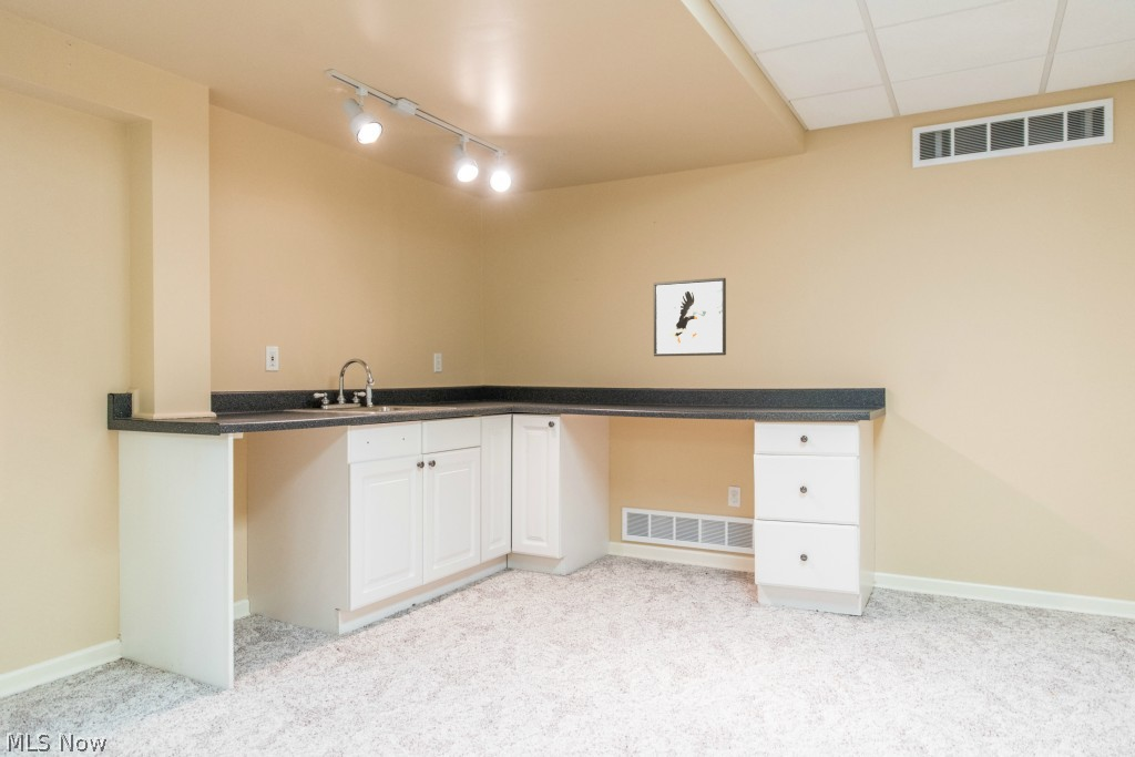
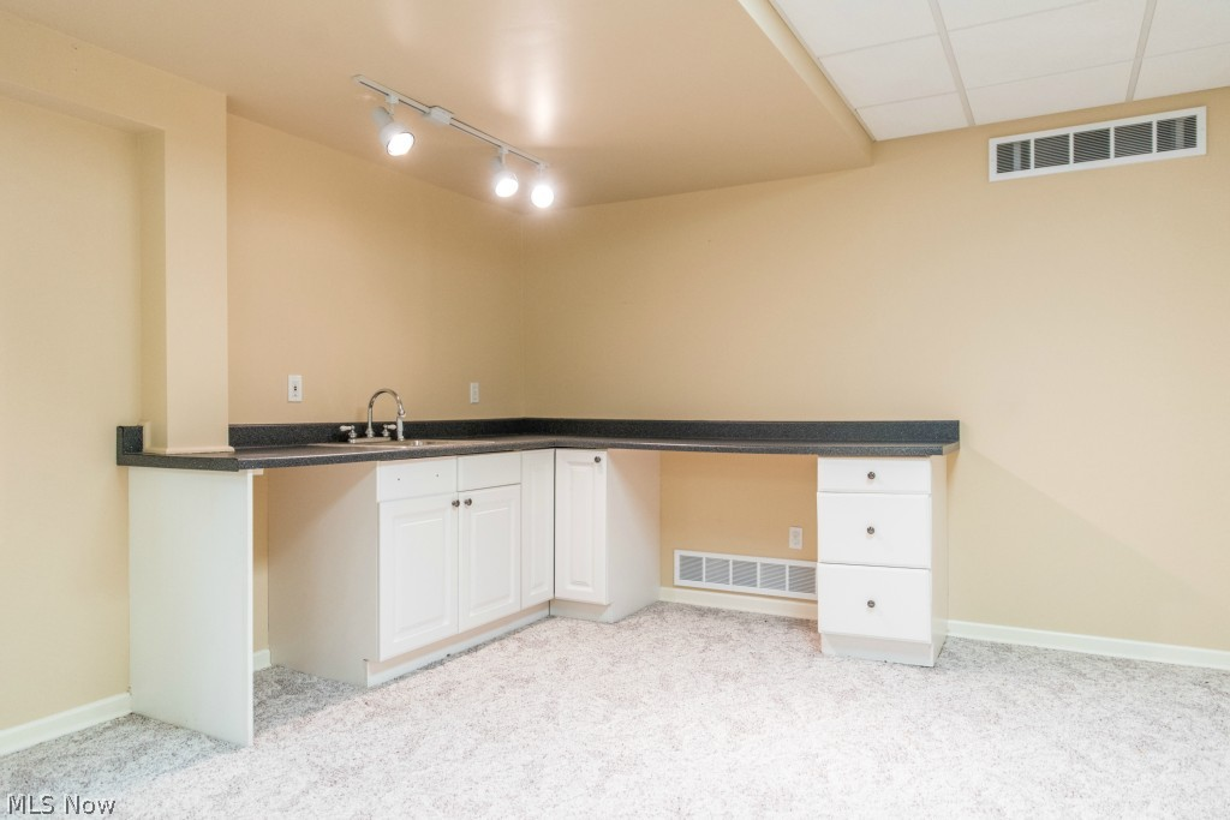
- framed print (688, 318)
